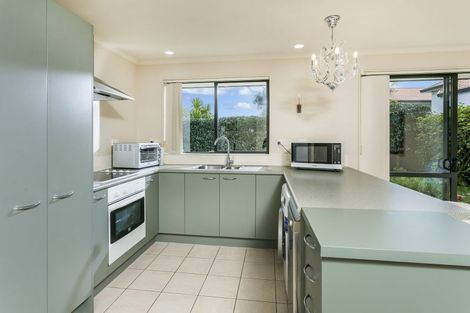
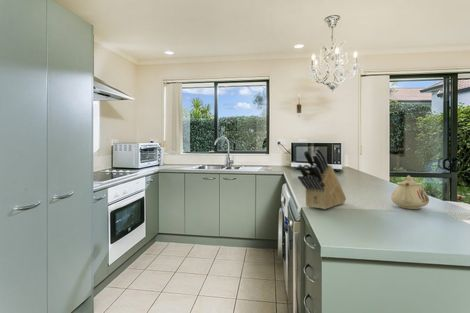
+ knife block (322, 177)
+ teapot (409, 191)
